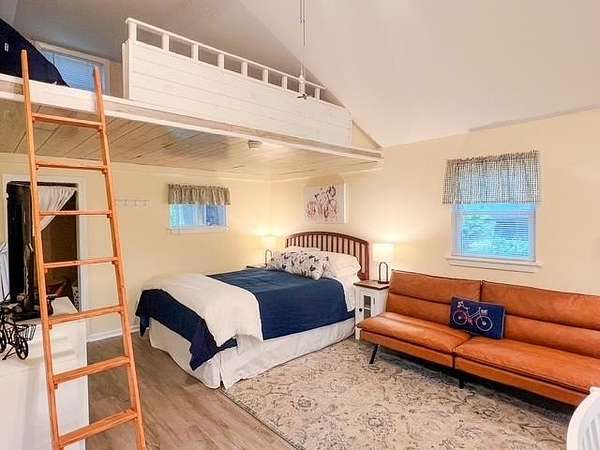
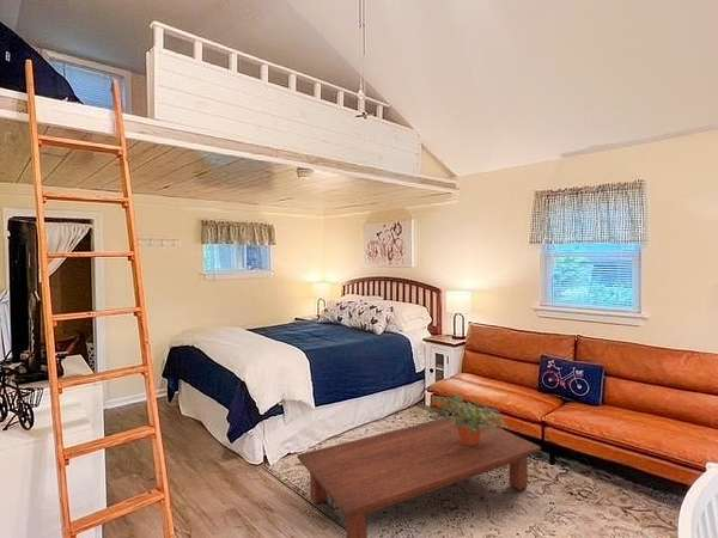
+ coffee table (420, 471)
+ potted plant (471, 420)
